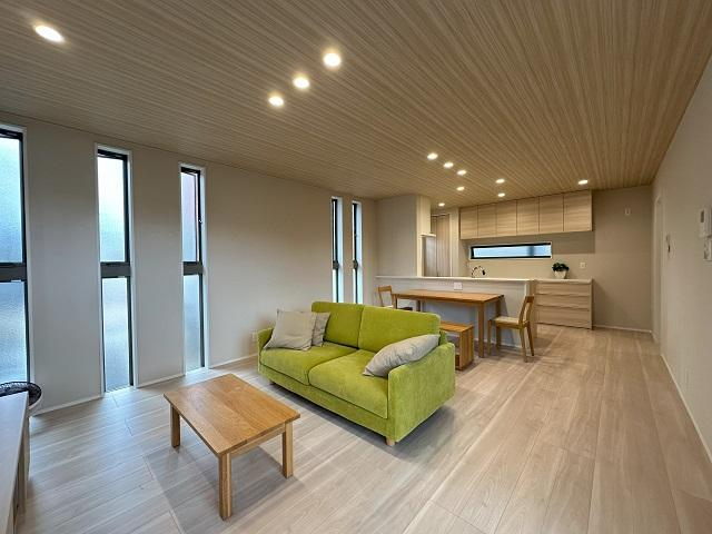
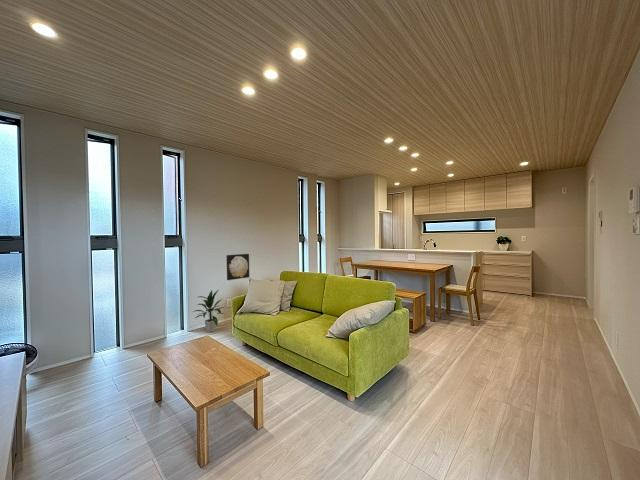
+ indoor plant (210, 310)
+ wall art (238, 266)
